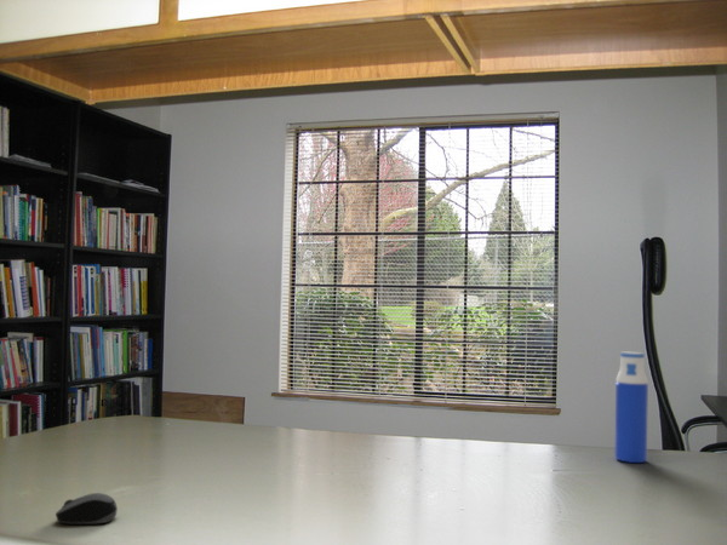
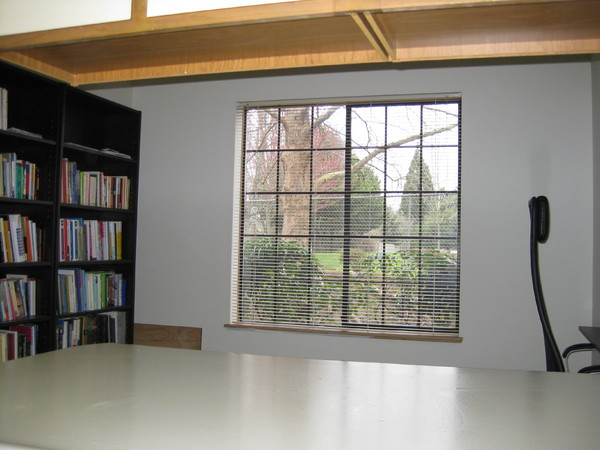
- computer mouse (86, 506)
- water bottle (631, 406)
